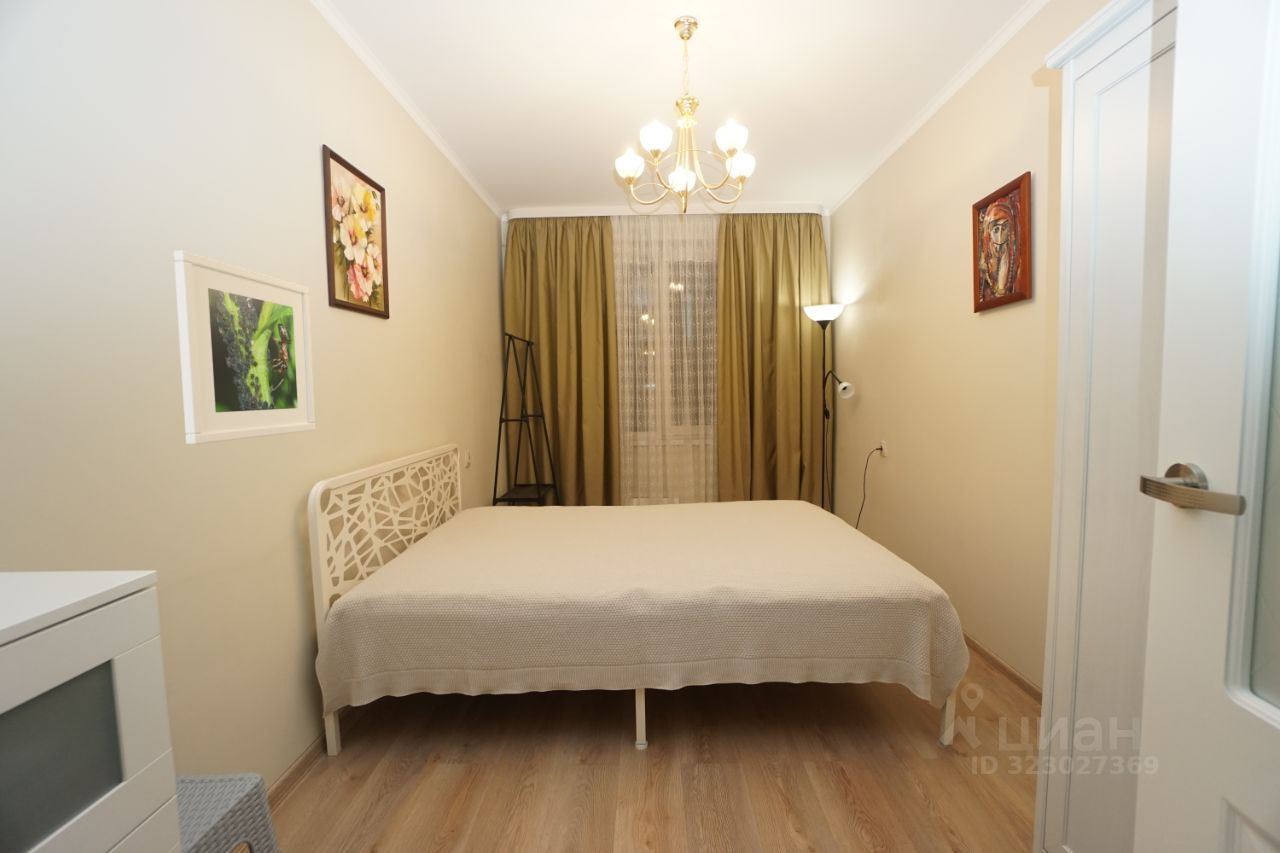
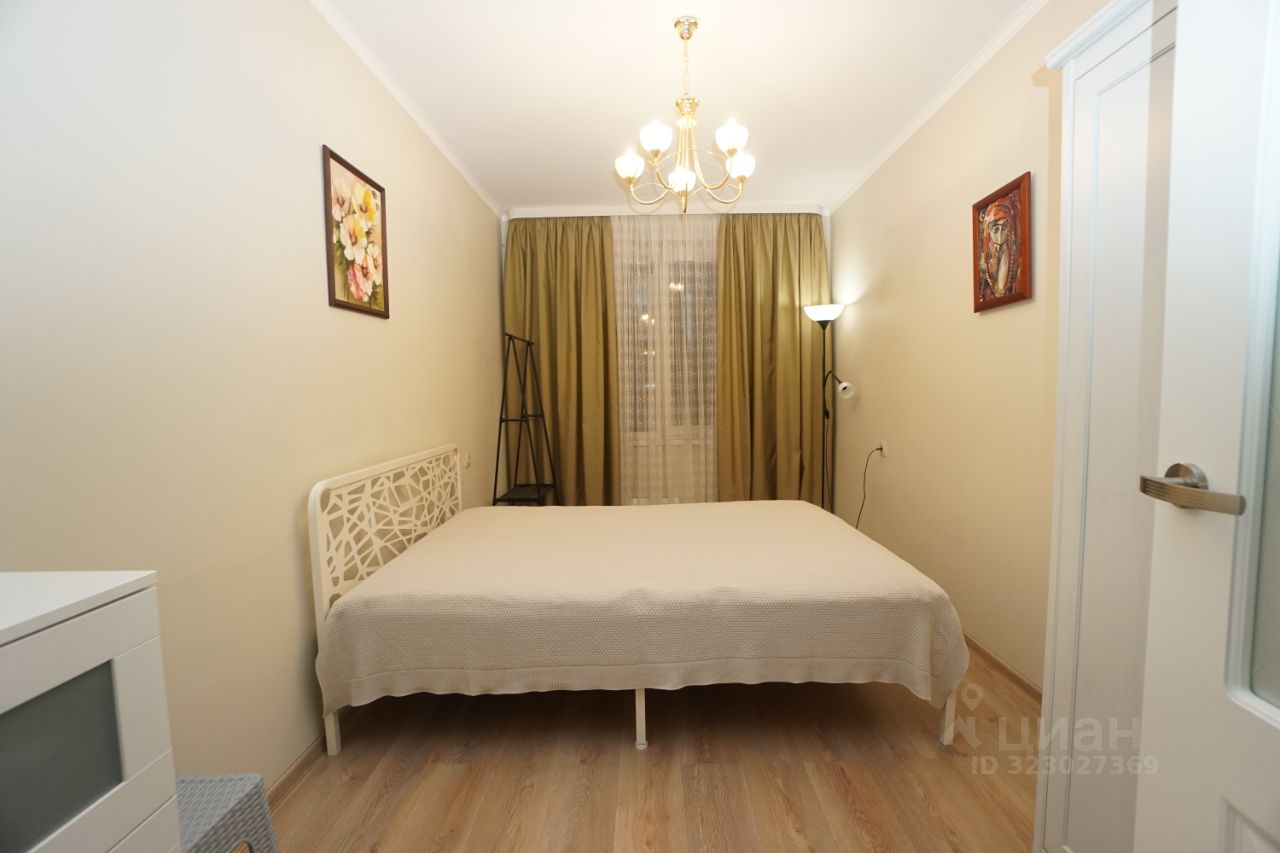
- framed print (255, 354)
